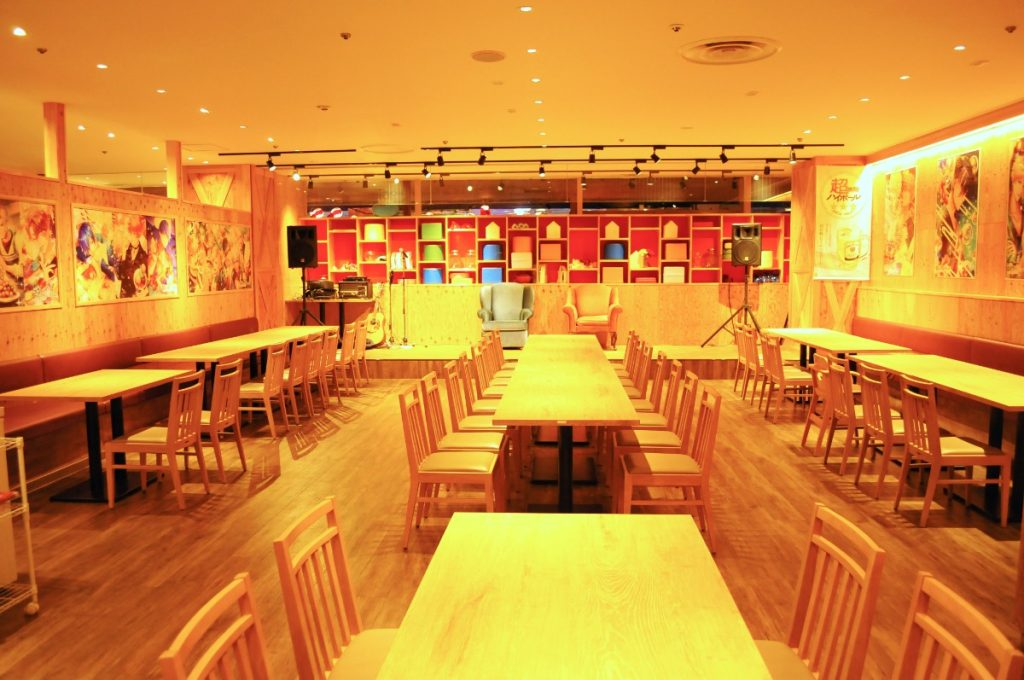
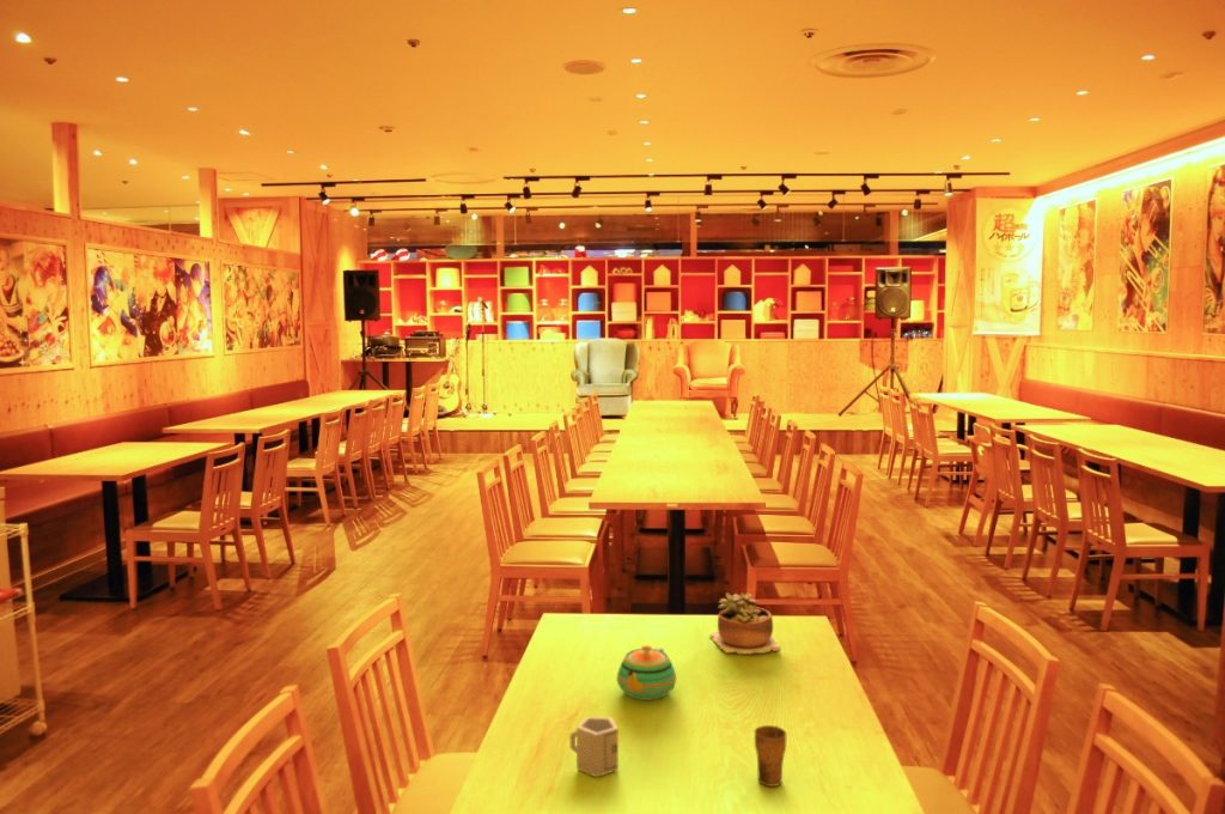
+ cup (593, 745)
+ cup (769, 749)
+ teapot (645, 670)
+ succulent plant (744, 619)
